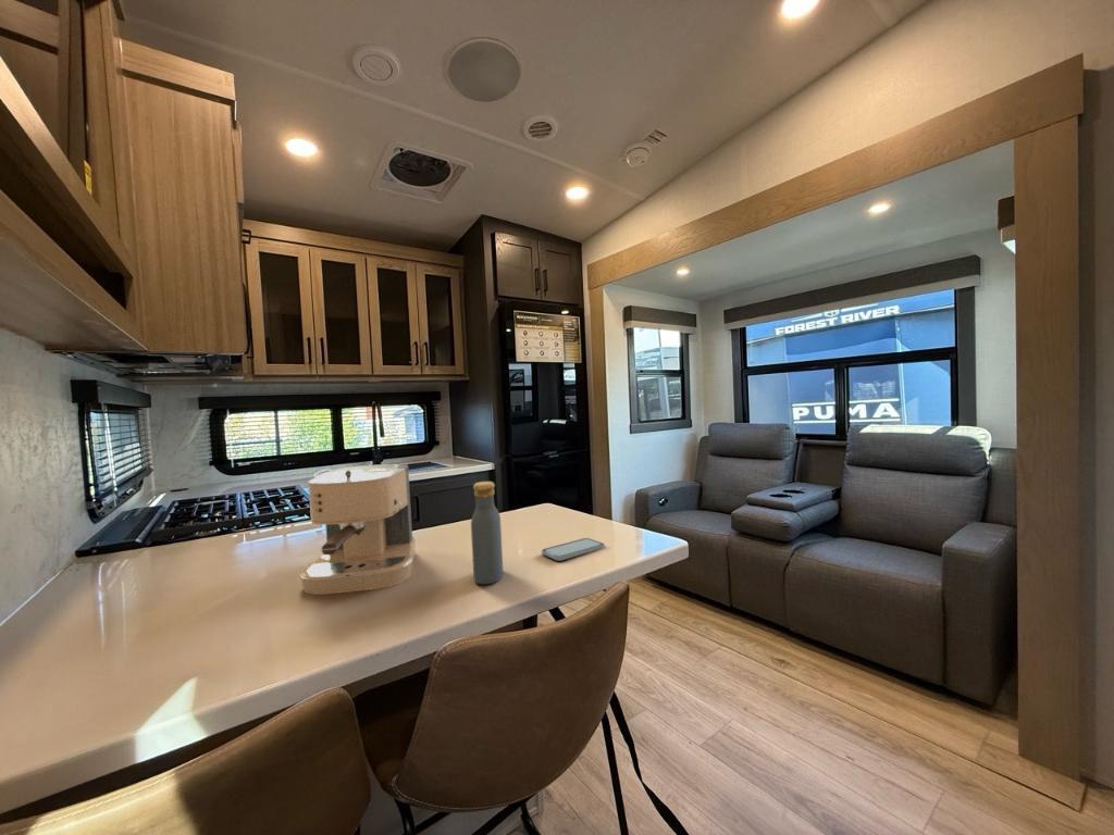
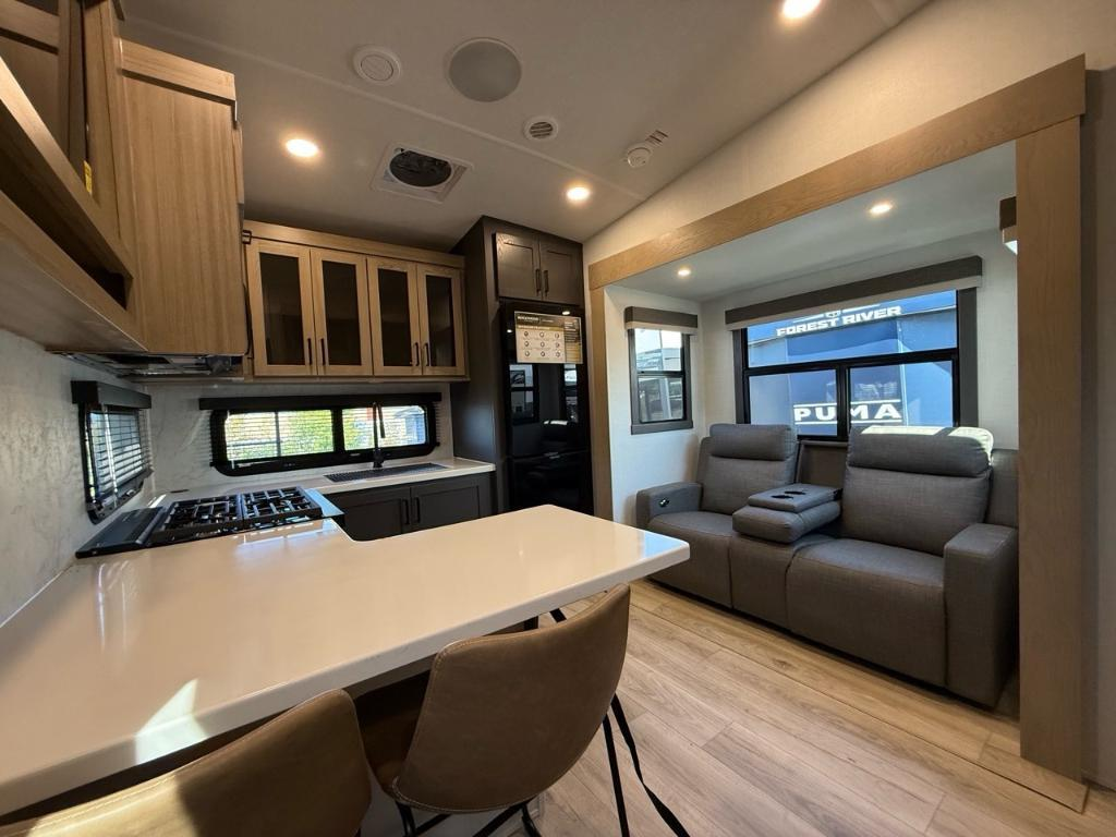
- coffee maker (359, 521)
- vodka (486, 529)
- smartphone (573, 548)
